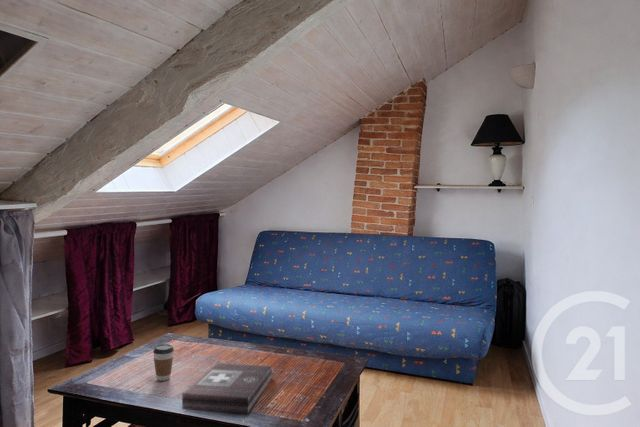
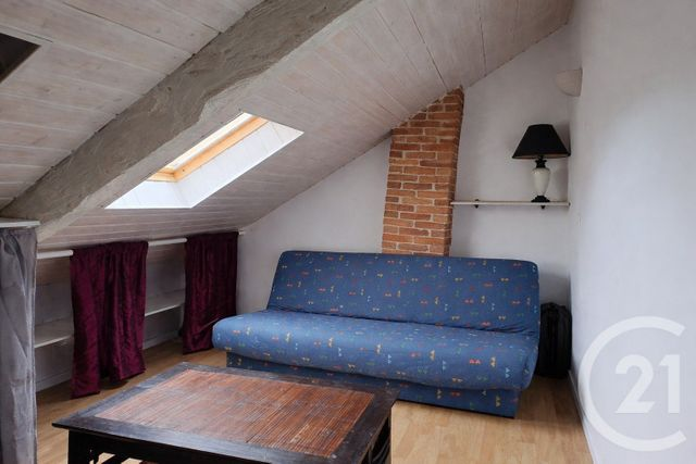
- first aid kit (230, 385)
- coffee cup (163, 362)
